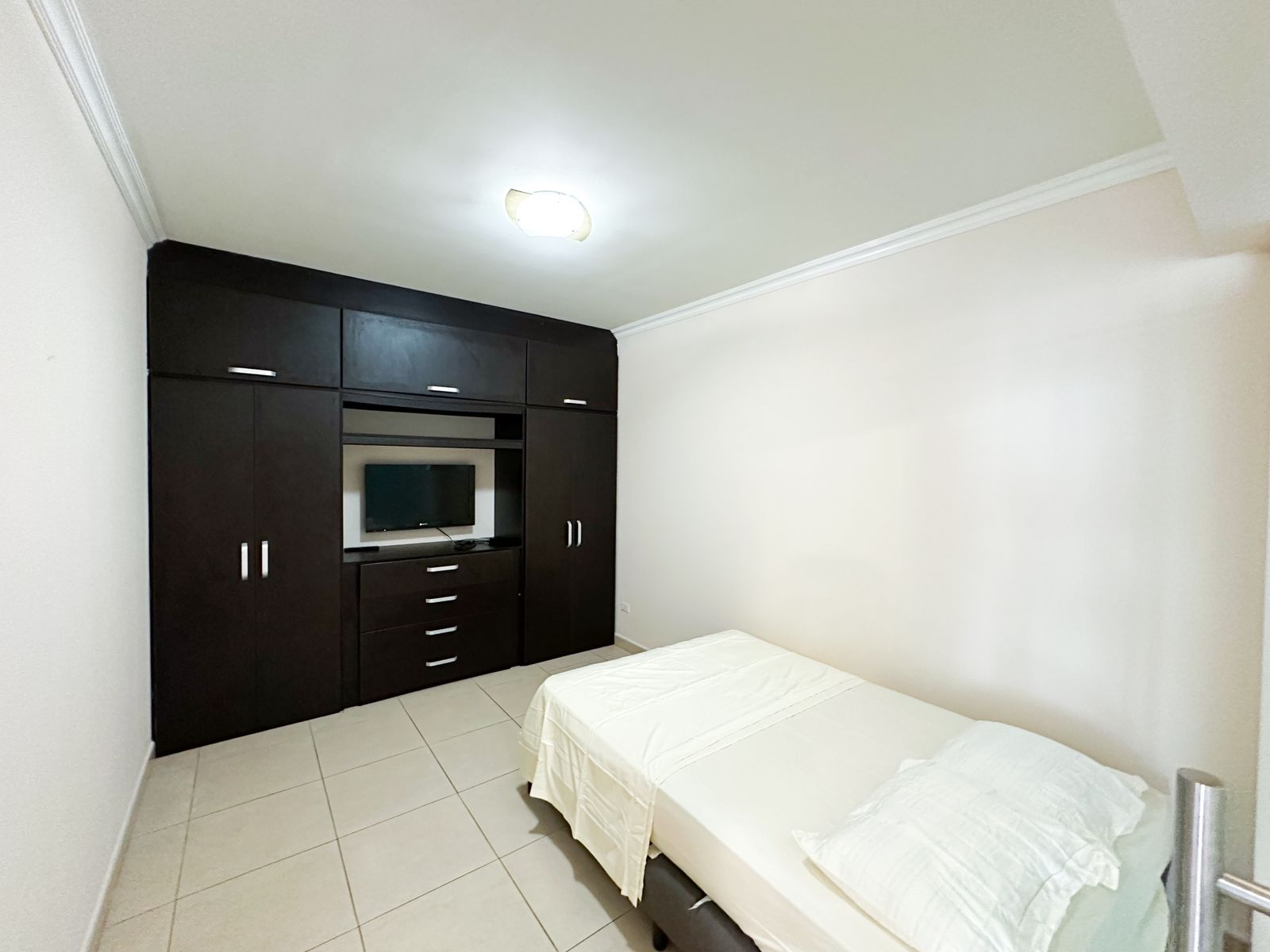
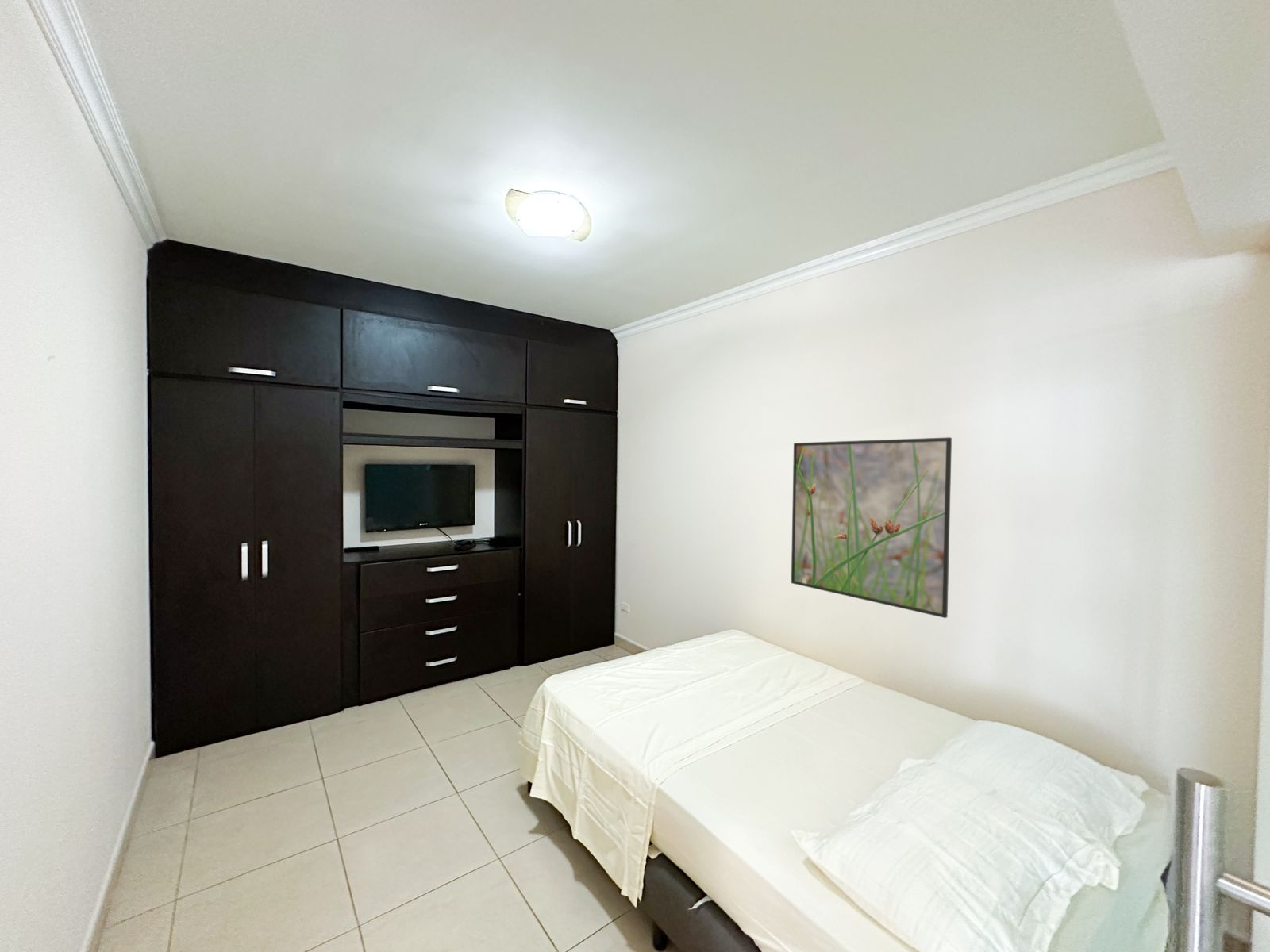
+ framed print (861, 520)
